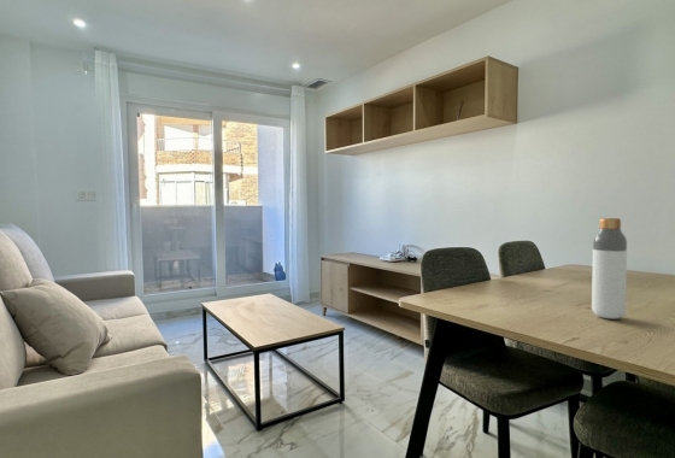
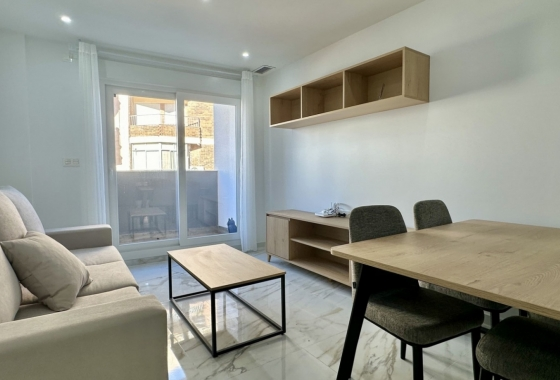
- bottle (609, 268)
